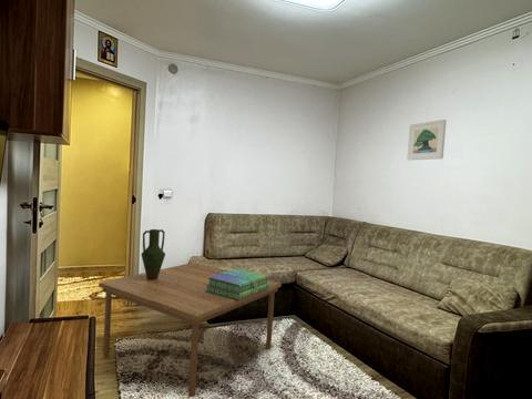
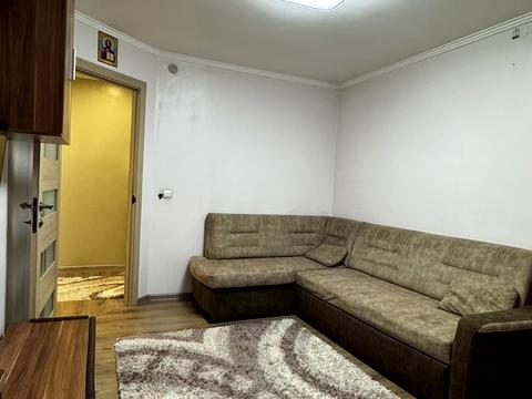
- vase (153, 254)
- coffee table (193, 317)
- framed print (426, 141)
- stack of books (238, 282)
